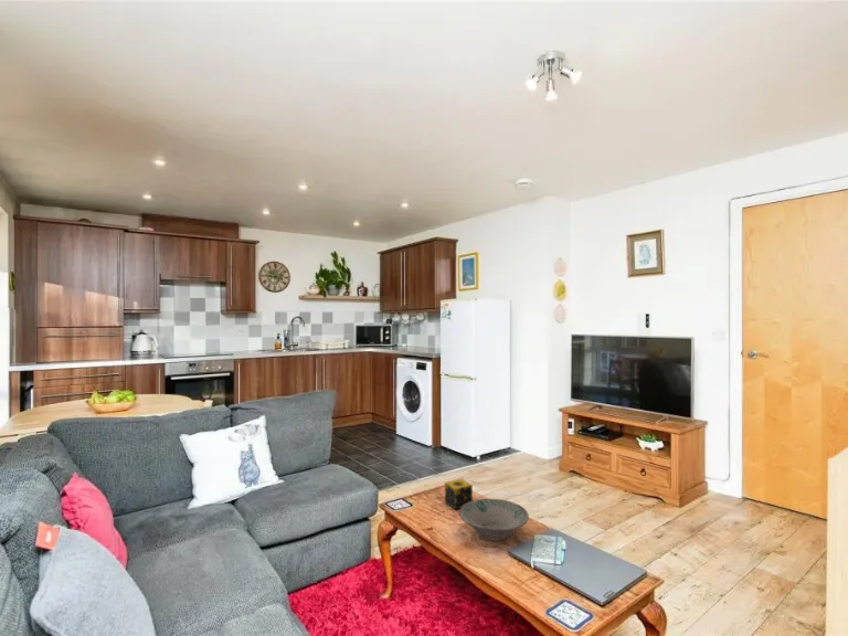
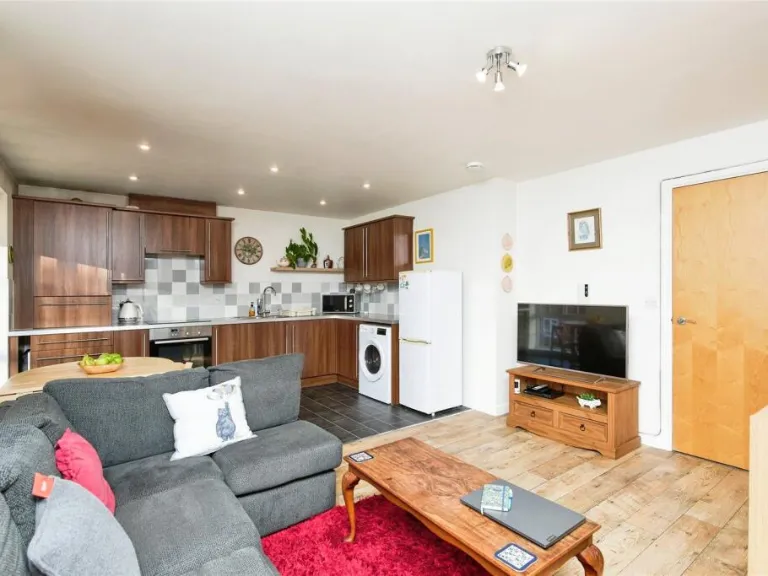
- candle (458, 494)
- bowl (494, 522)
